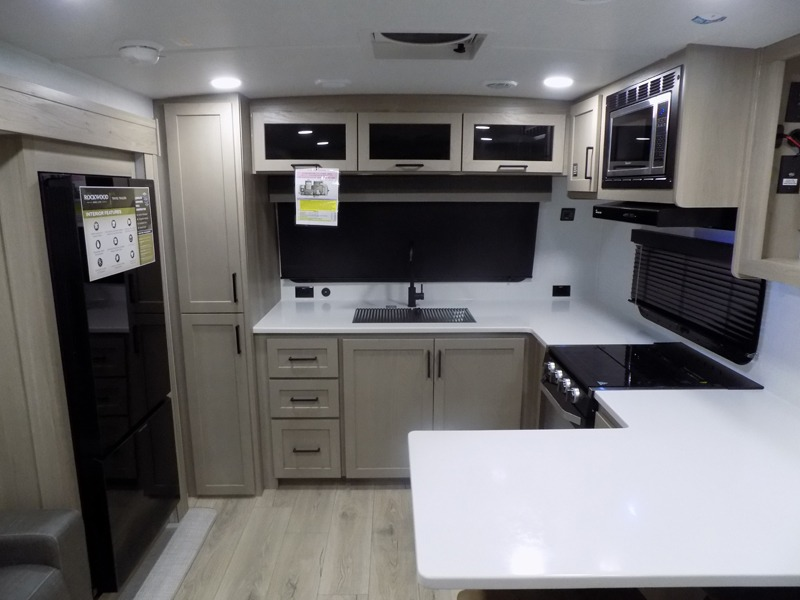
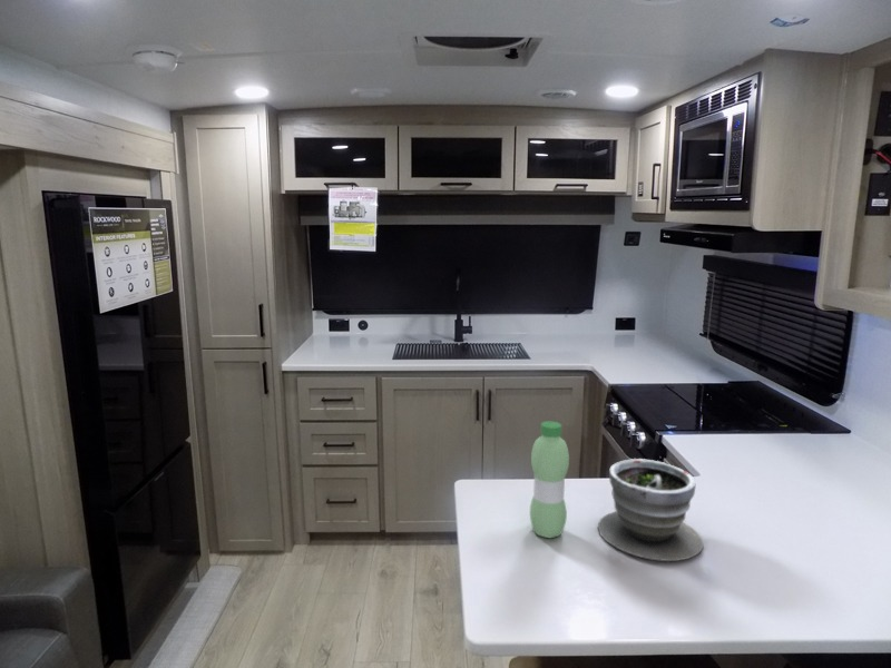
+ water bottle (549, 479)
+ planter (650, 504)
